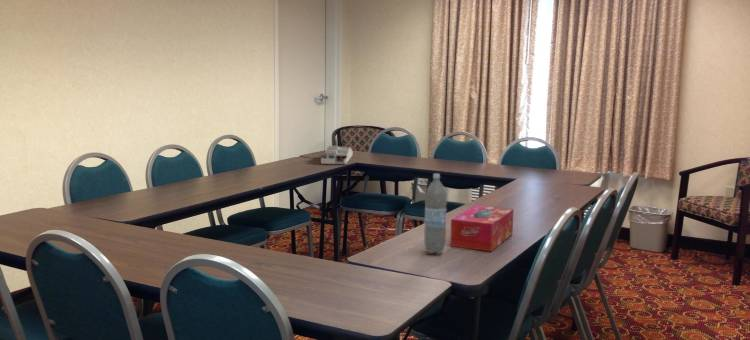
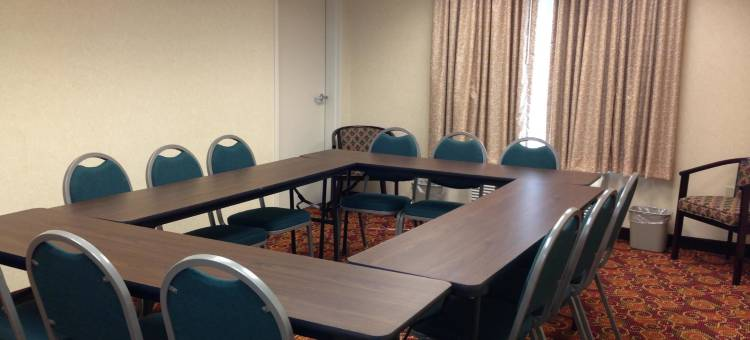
- desk organizer (337, 152)
- water bottle (435, 213)
- tissue box (483, 226)
